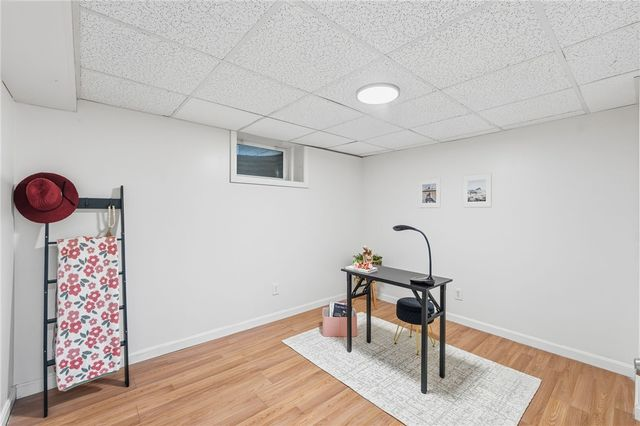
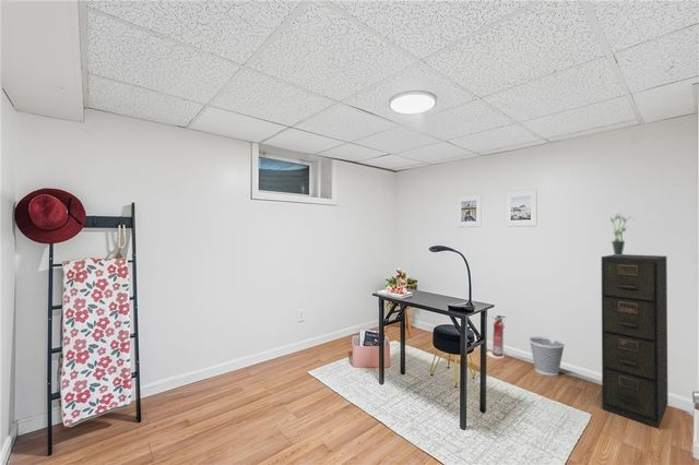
+ filing cabinet (635, 331)
+ fire extinguisher (496, 334)
+ potted plant (620, 234)
+ wastebasket (546, 356)
